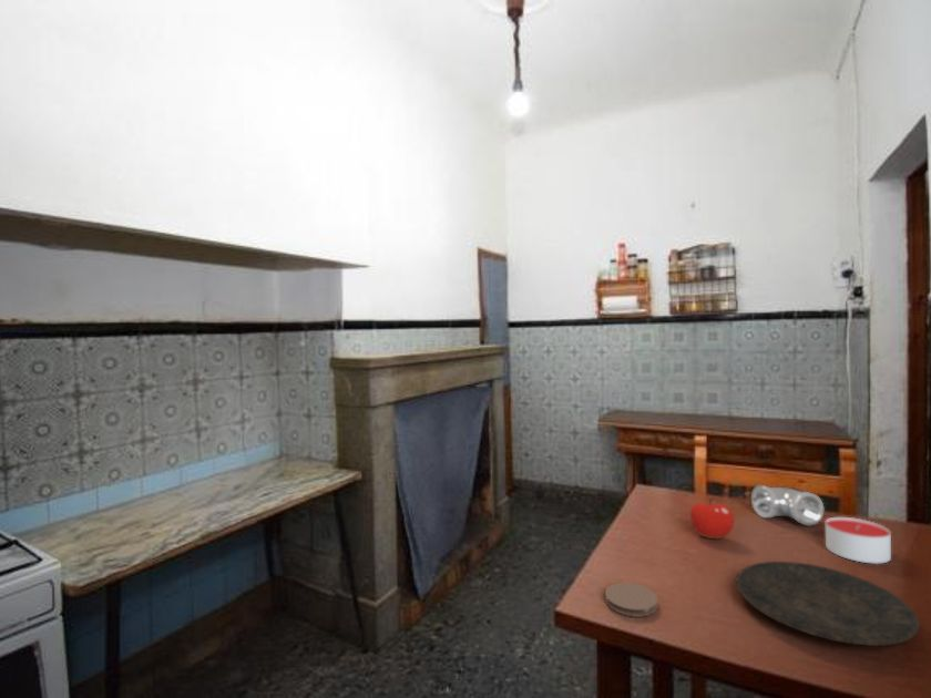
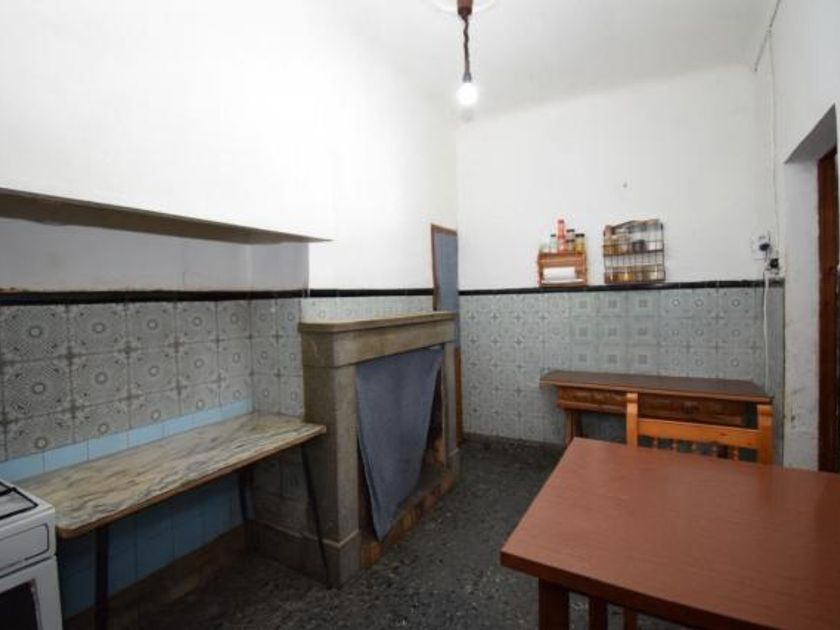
- candle (857, 537)
- plate (819, 602)
- coaster (631, 598)
- pipe fitting (786, 502)
- fruit (712, 517)
